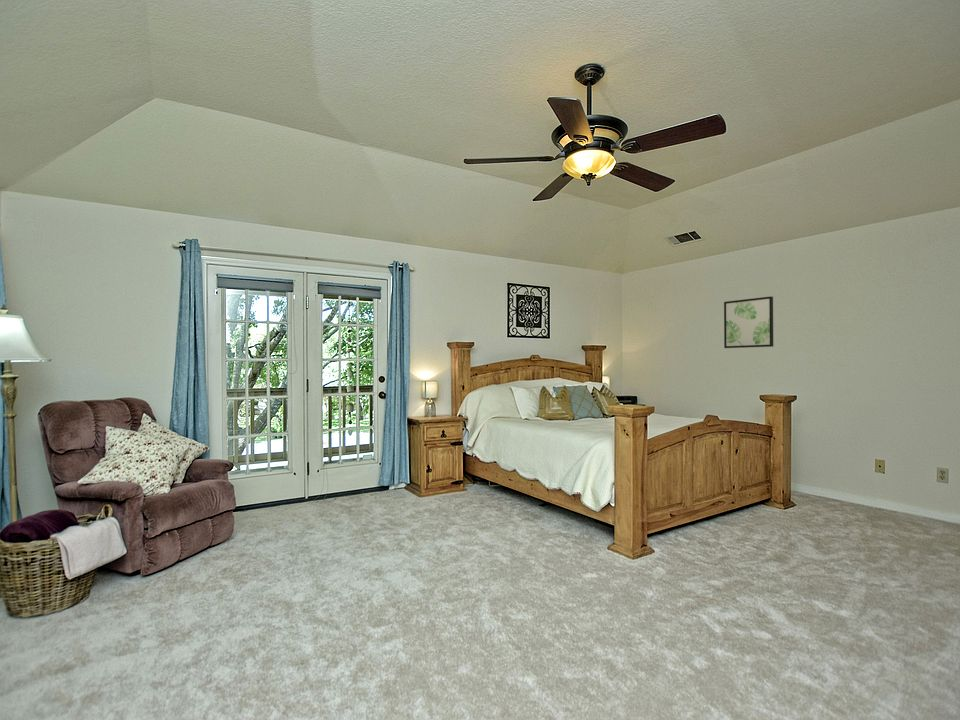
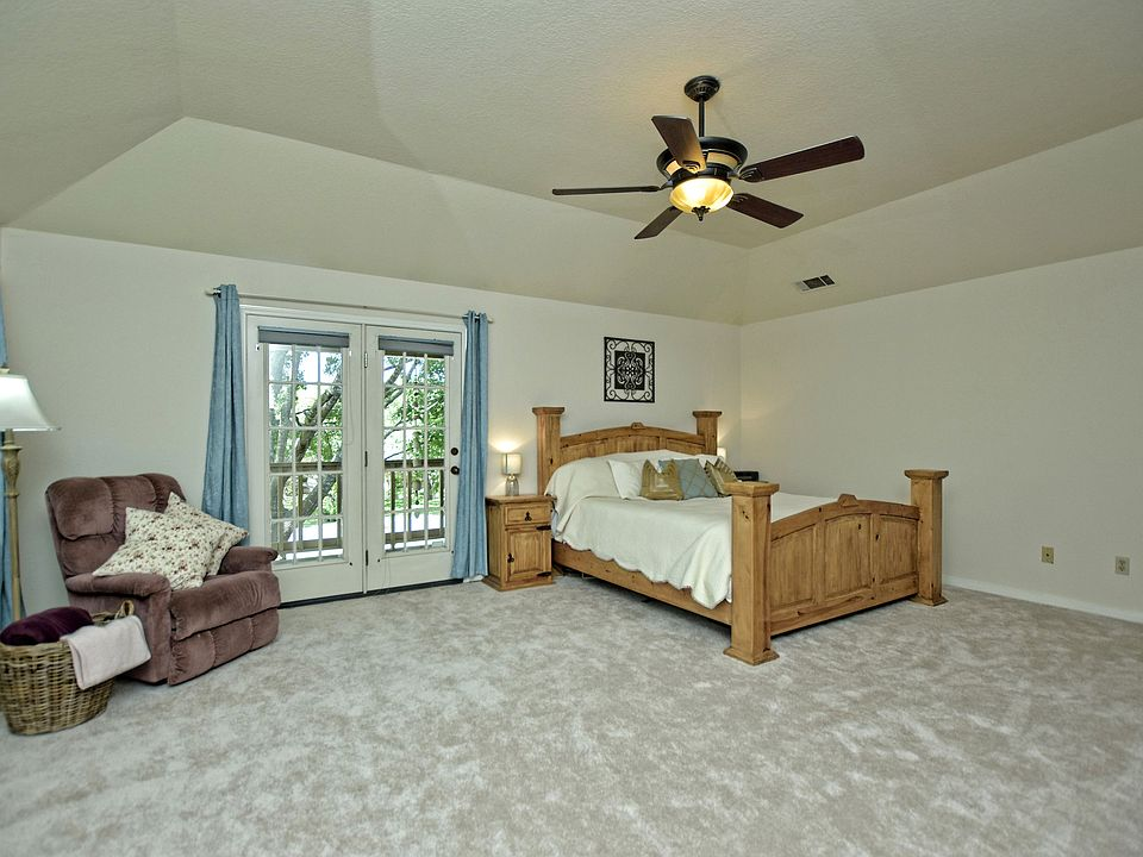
- wall art (747, 323)
